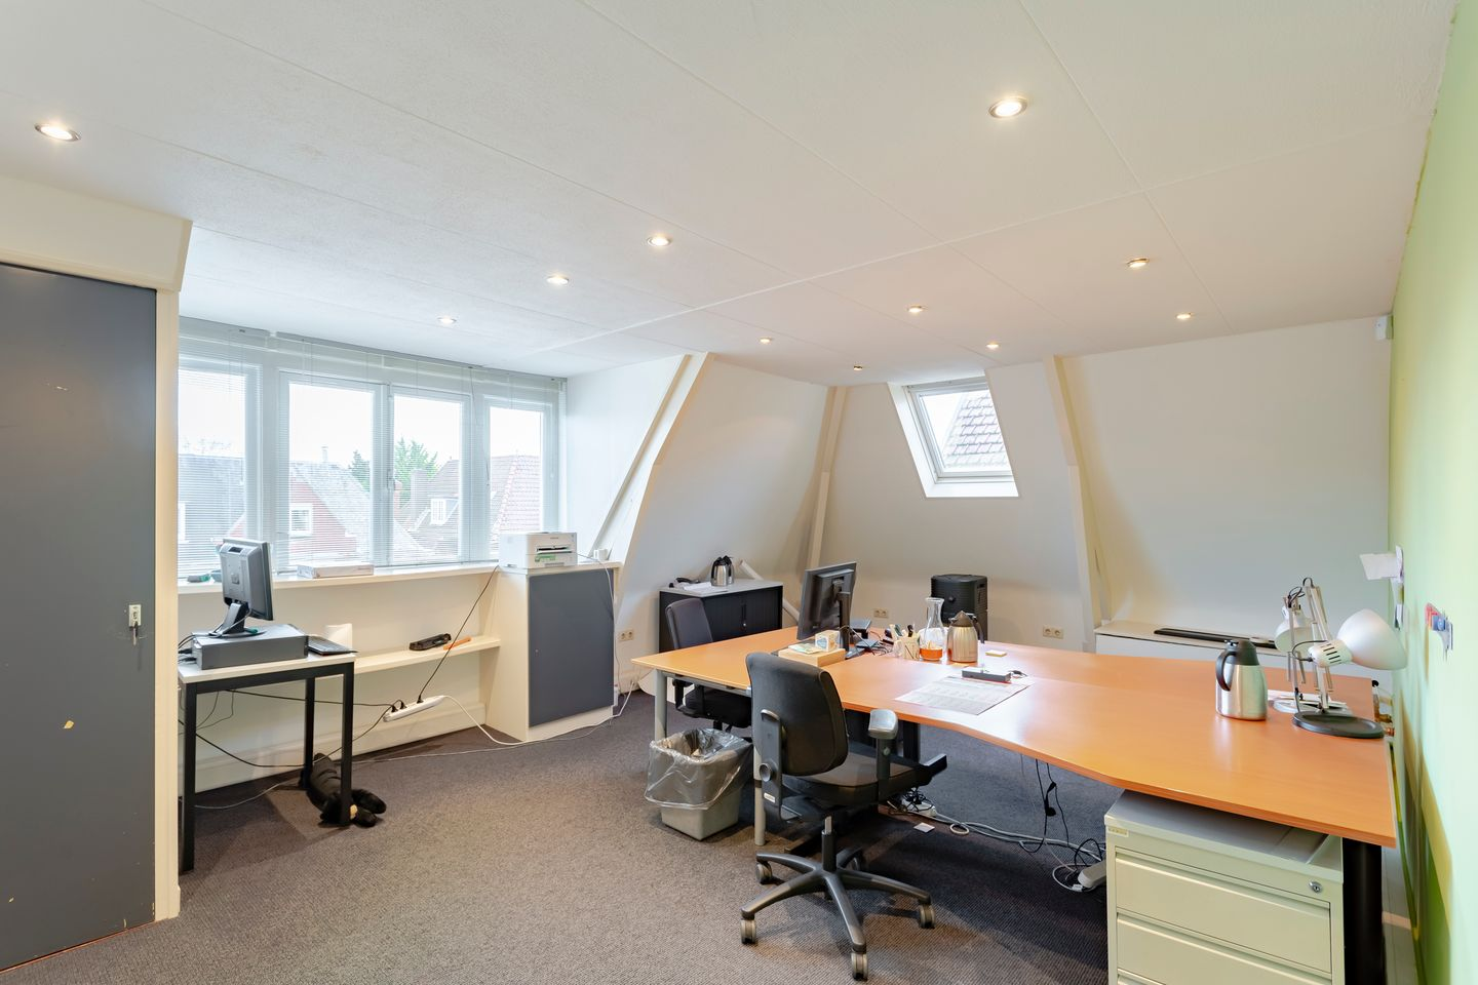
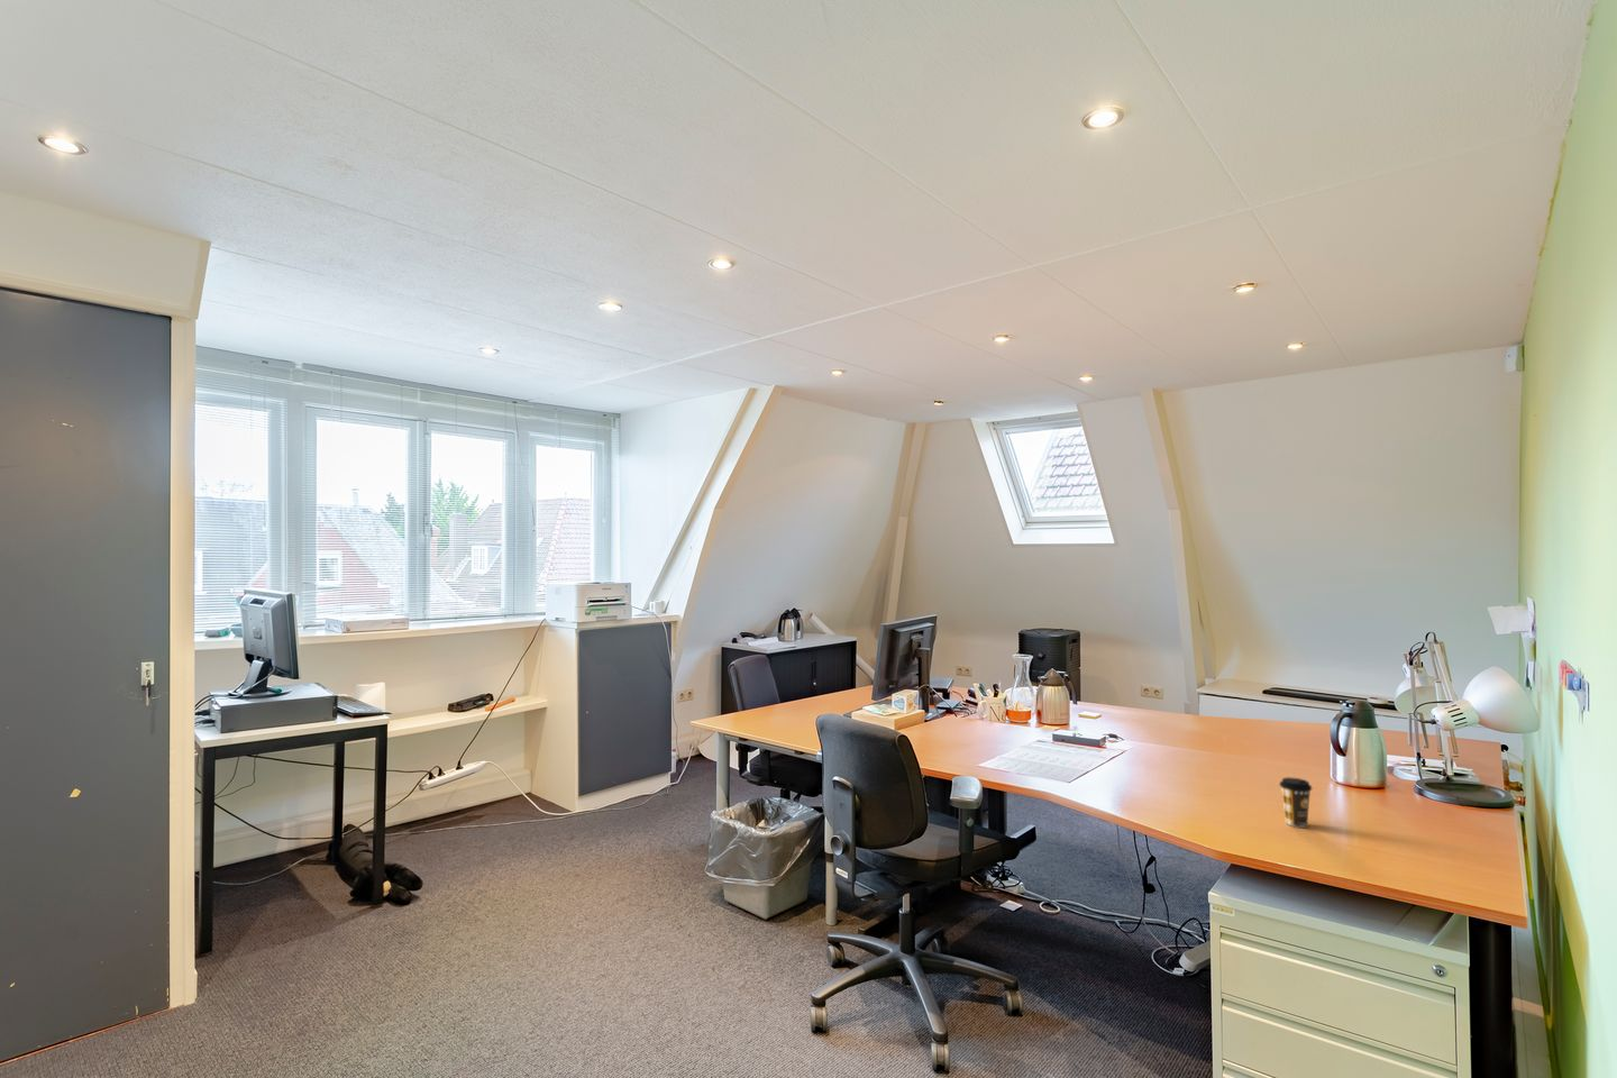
+ coffee cup (1296, 801)
